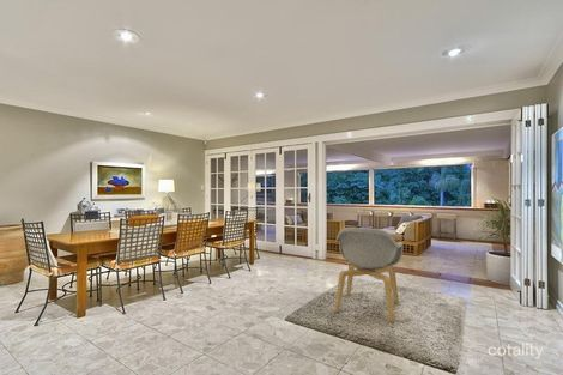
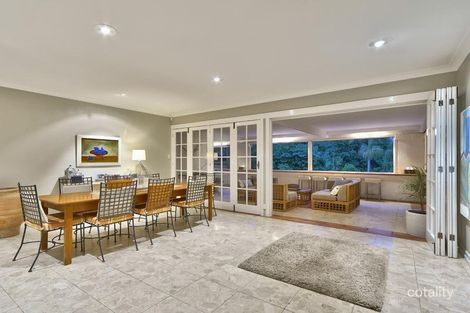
- armchair (367, 265)
